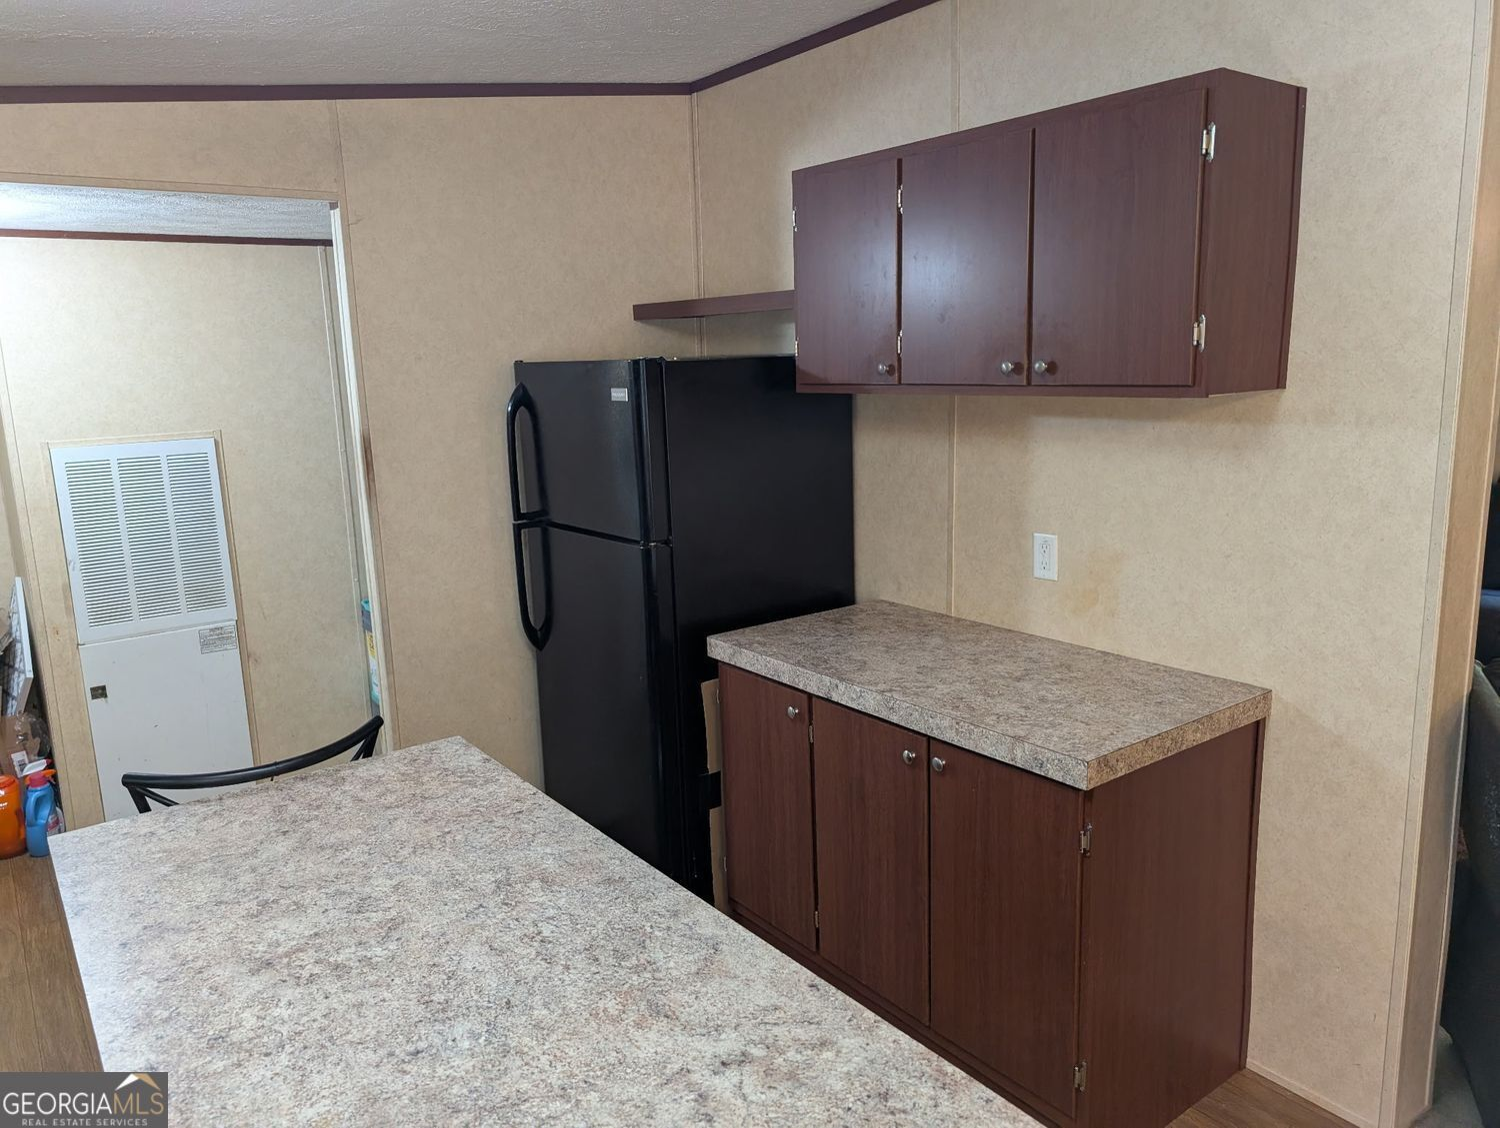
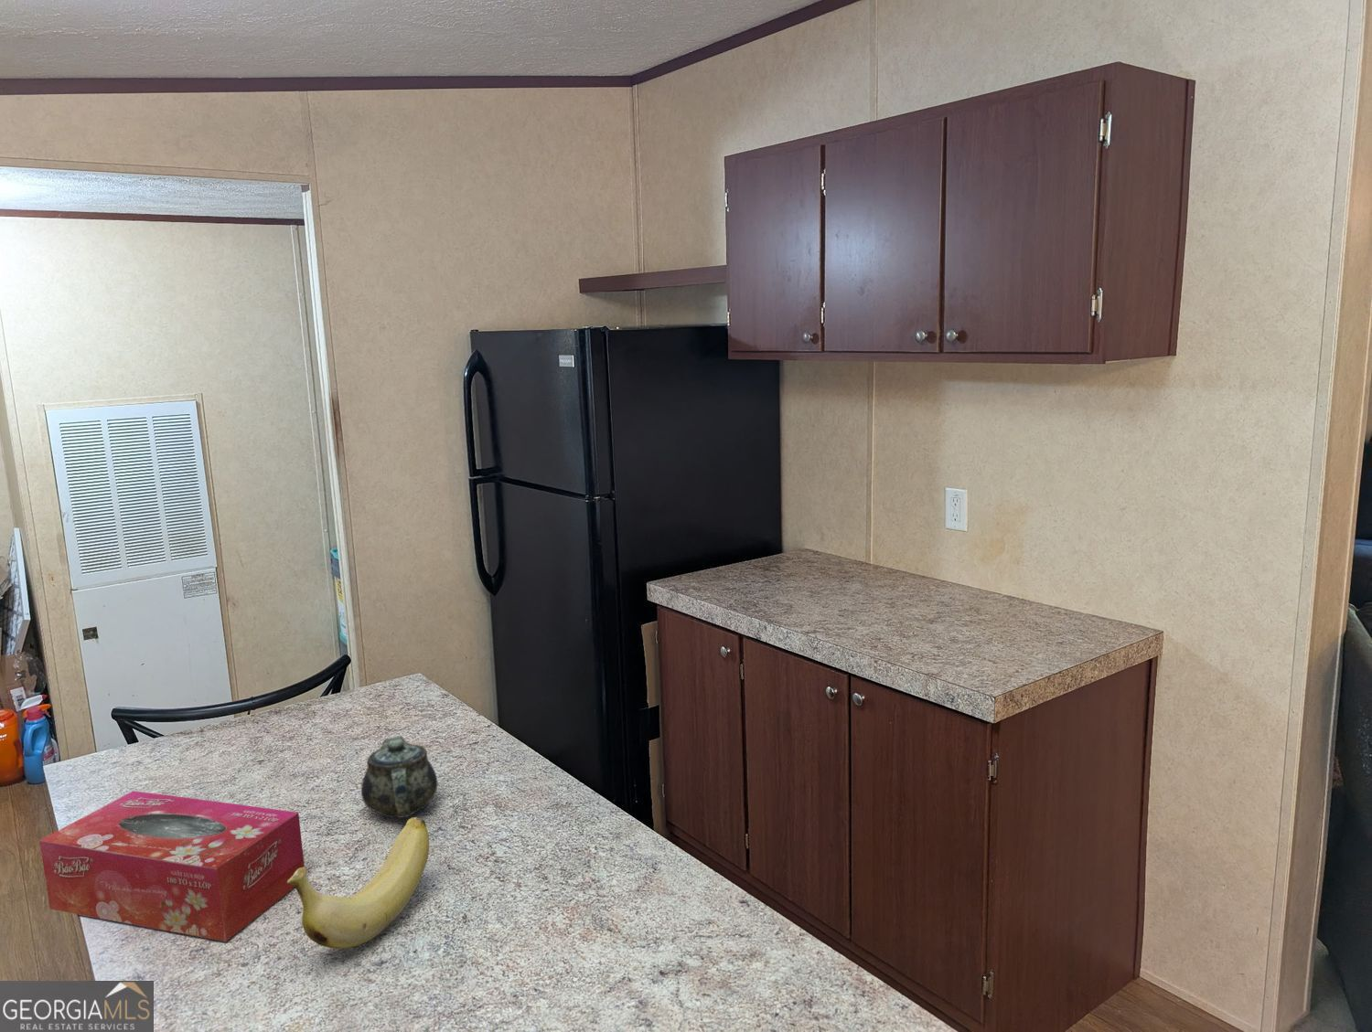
+ banana (369, 882)
+ tissue box (176, 860)
+ chinaware (398, 776)
